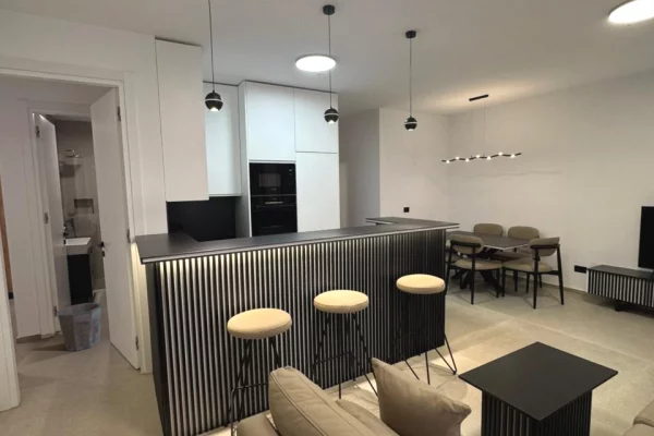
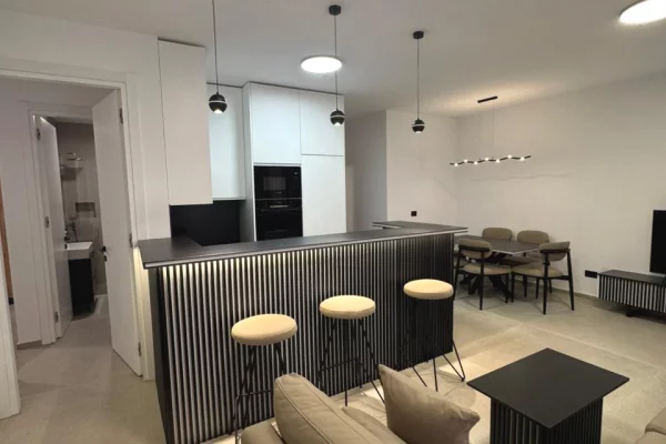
- waste bin (81, 326)
